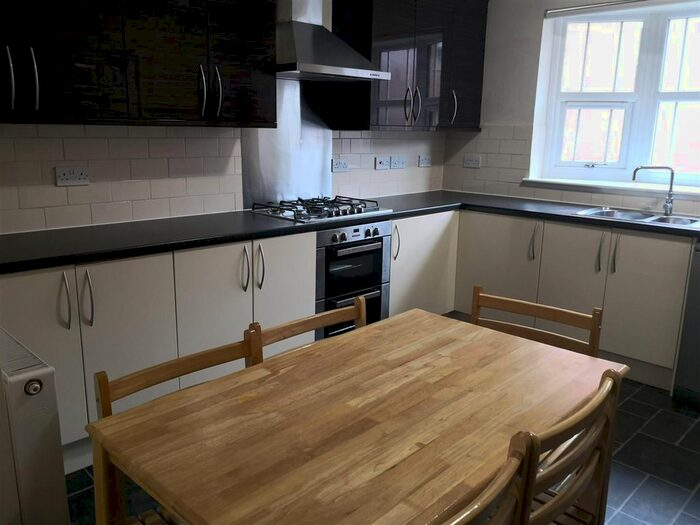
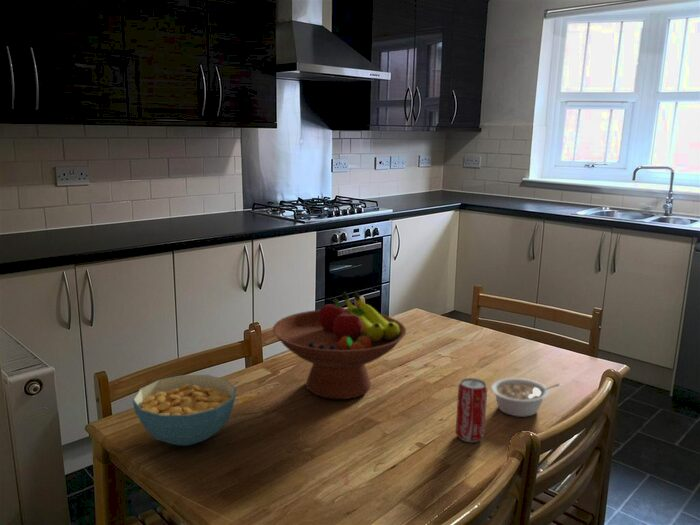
+ fruit bowl (339, 346)
+ legume (520, 396)
+ cereal bowl (186, 416)
+ beverage can (471, 410)
